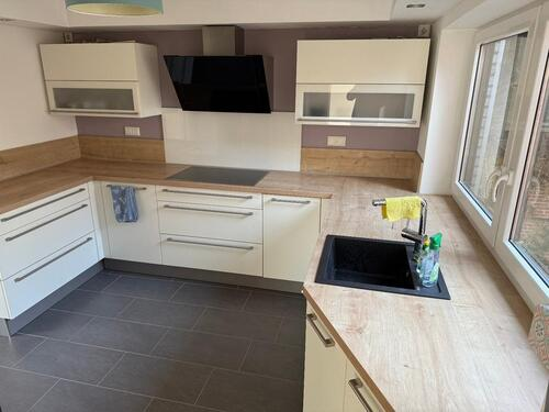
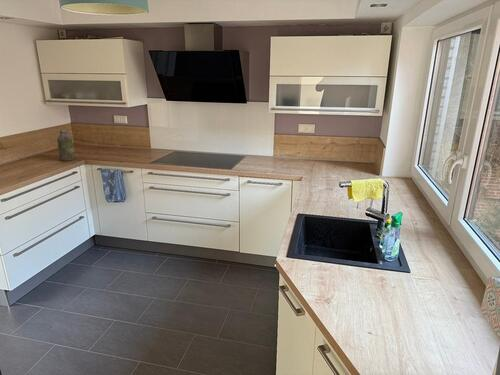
+ canister (65, 145)
